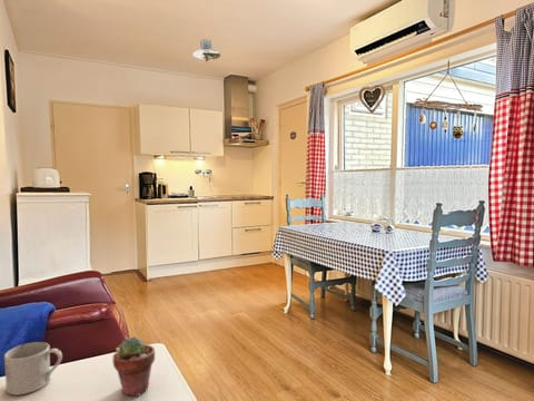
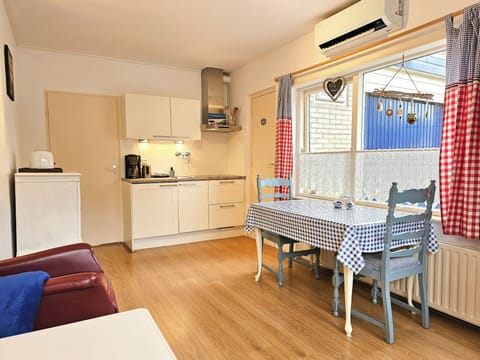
- potted succulent (134, 362)
- ceiling lamp (206, 52)
- mug (34, 366)
